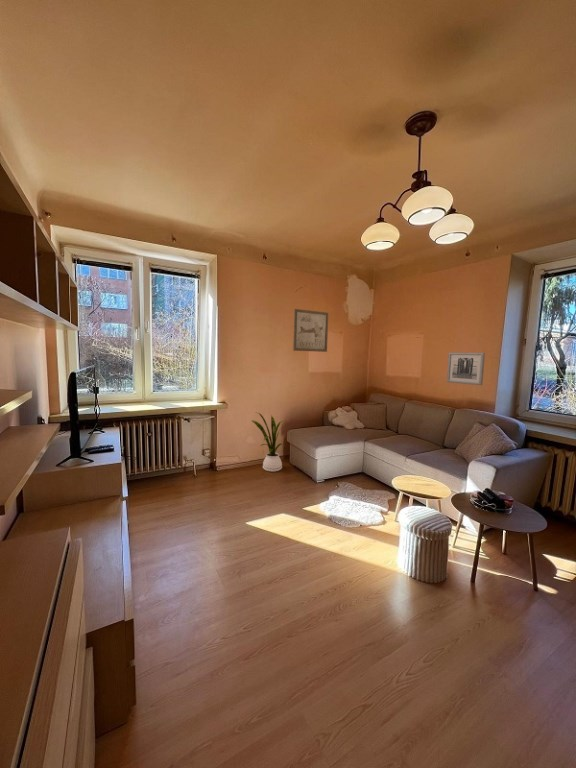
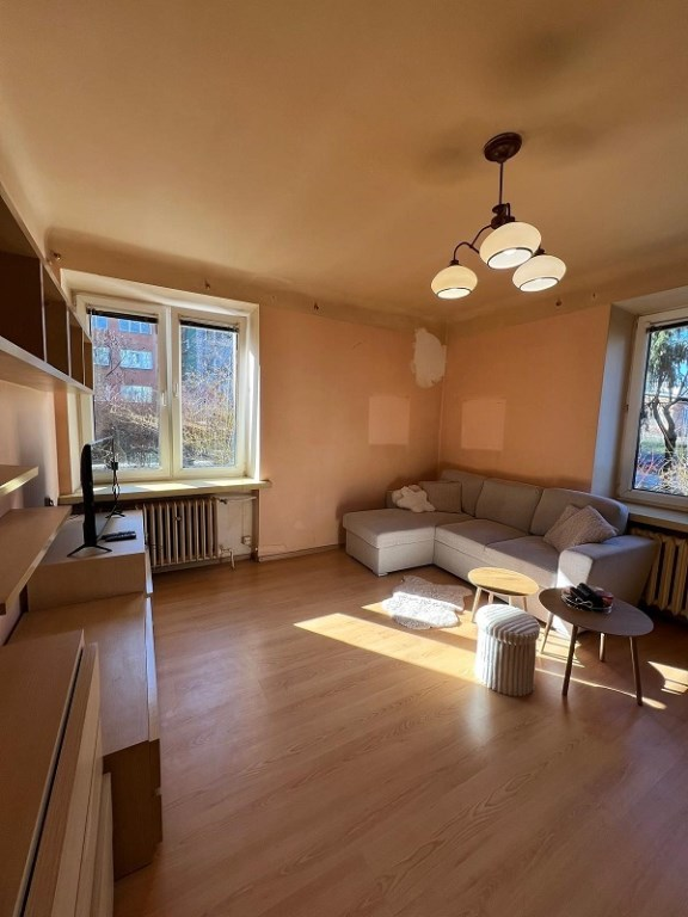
- wall art (464, 368)
- house plant (270, 440)
- wall art (311, 331)
